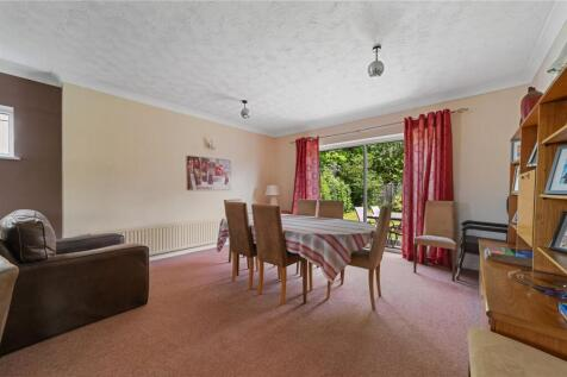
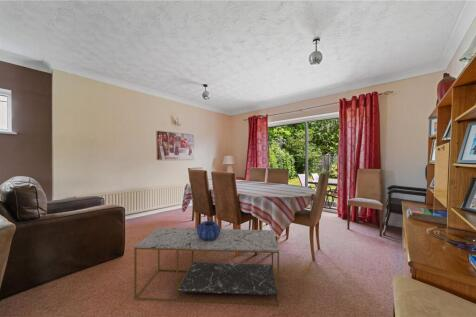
+ coffee table (210, 263)
+ decorative bowl (208, 230)
